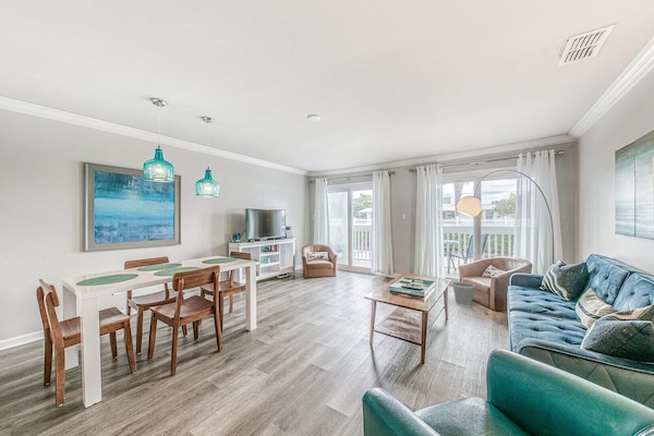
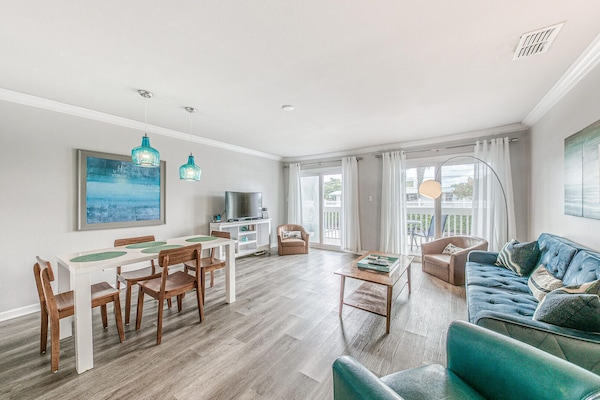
- wastebasket (463, 294)
